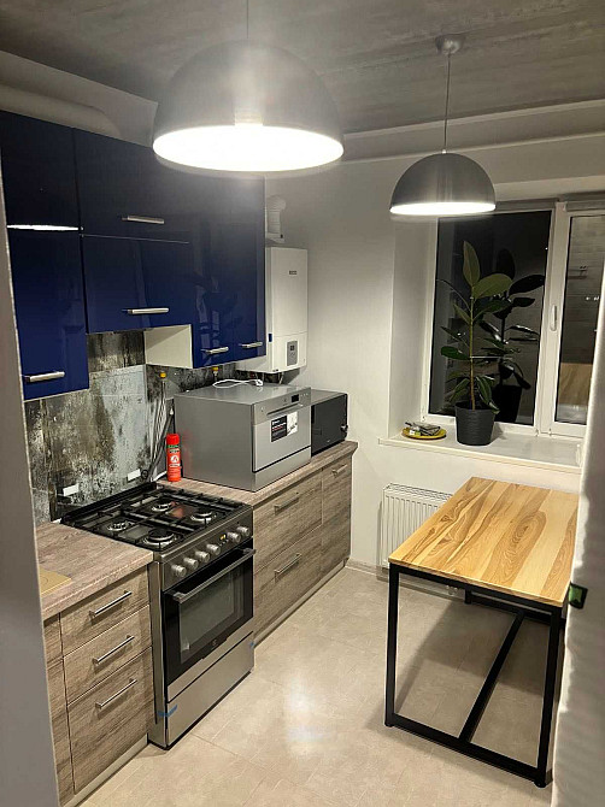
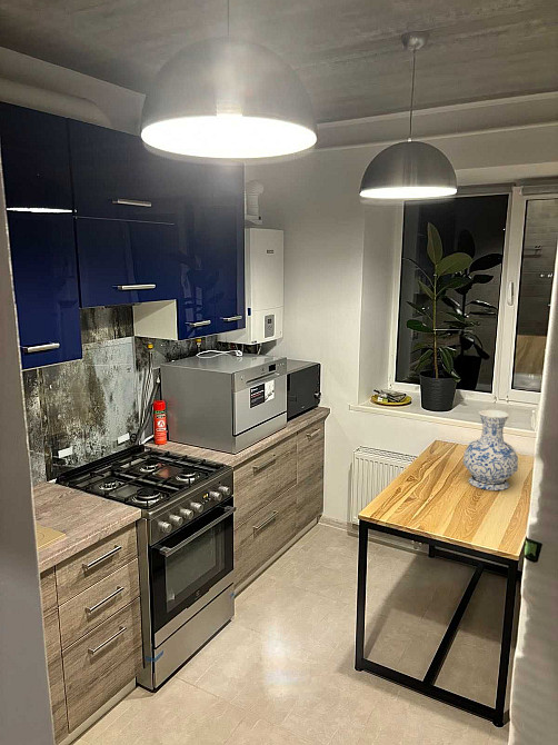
+ vase (490, 448)
